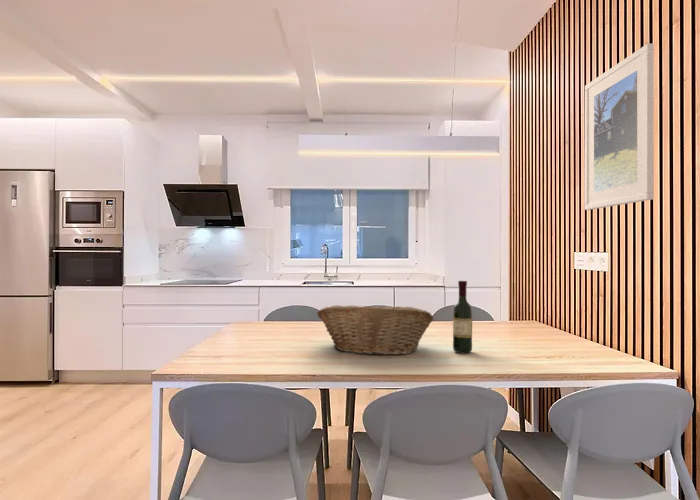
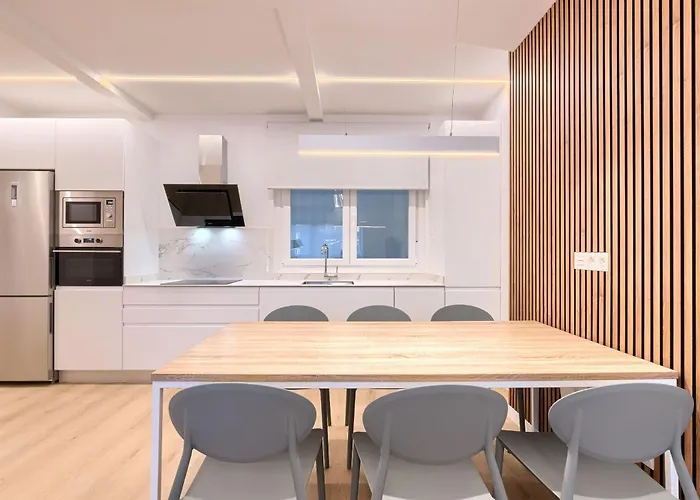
- fruit basket (374, 325)
- wine bottle (462, 316)
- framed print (615, 136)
